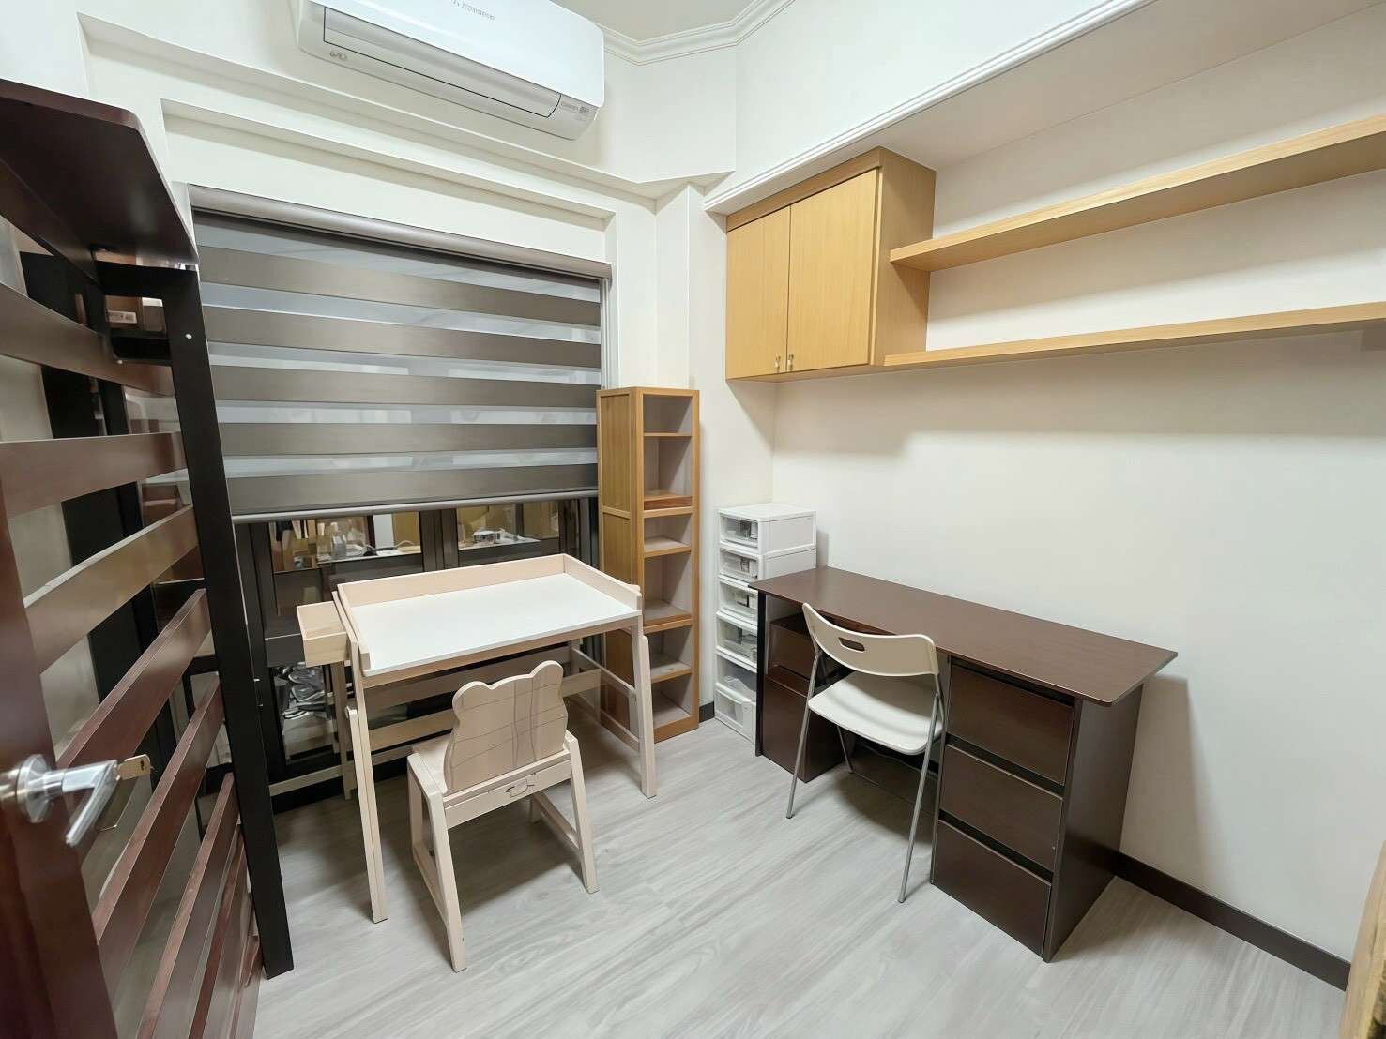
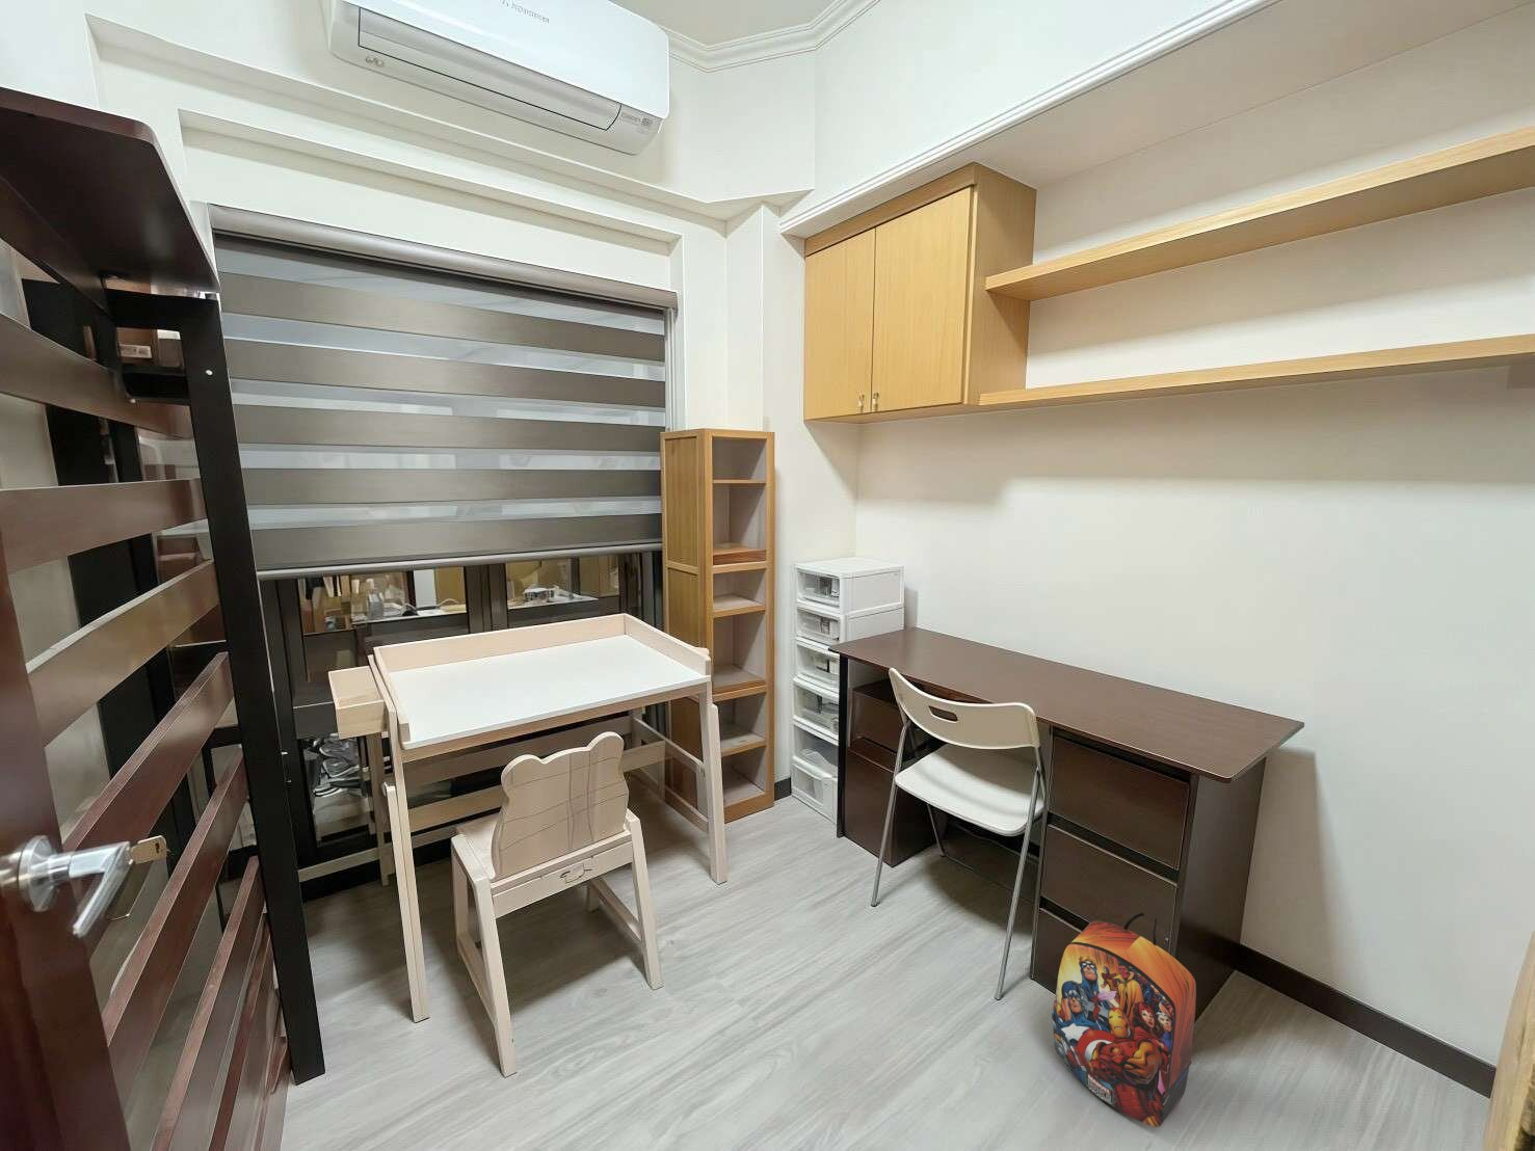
+ backpack (1124, 1007)
